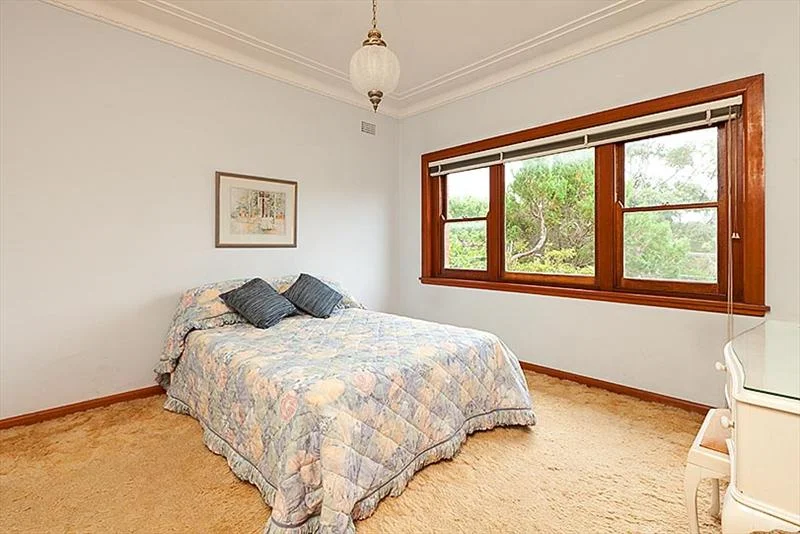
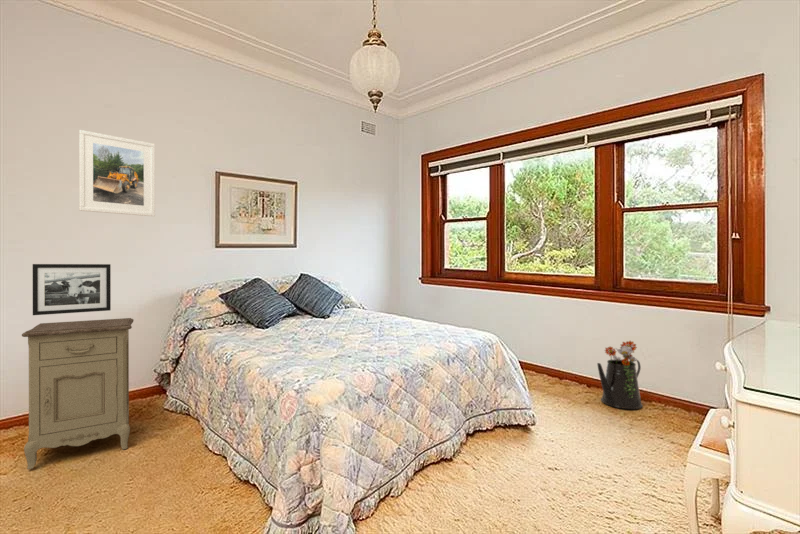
+ nightstand (83, 386)
+ picture frame (73, 288)
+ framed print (119, 175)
+ watering can (620, 372)
